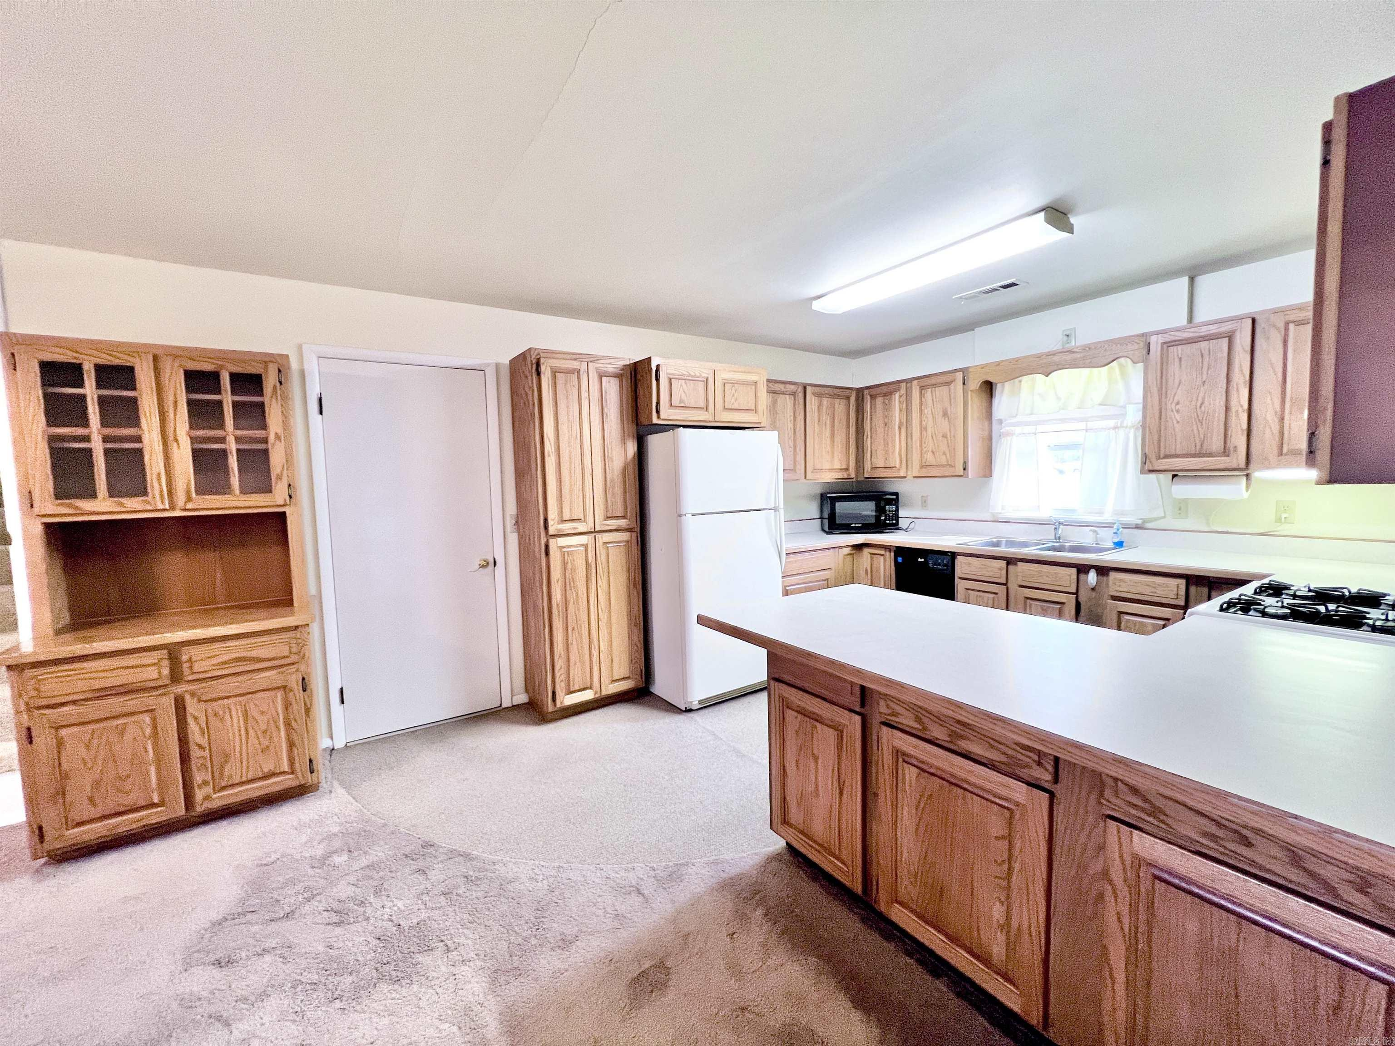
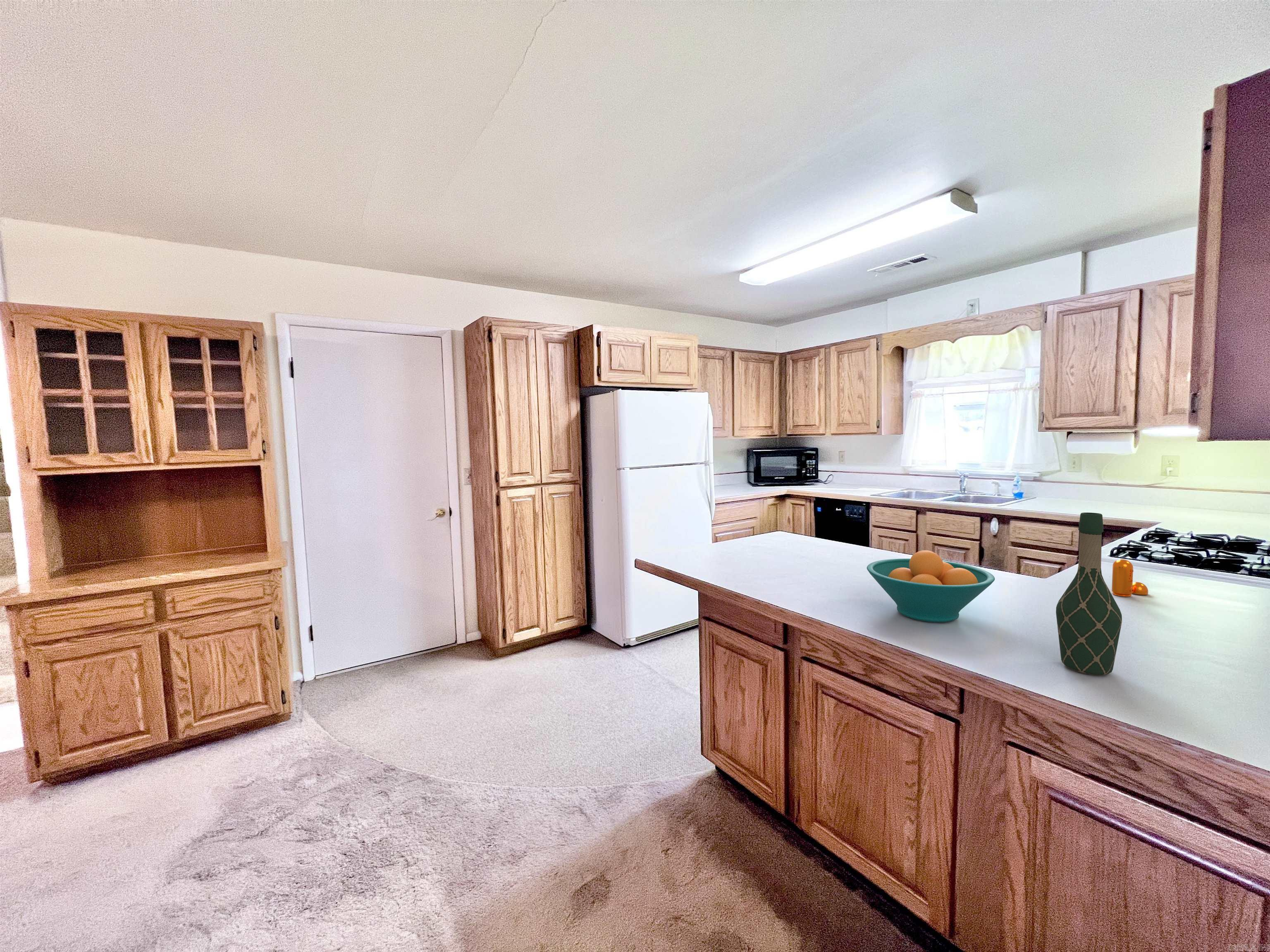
+ wine bottle (1089, 591)
+ fruit bowl (927, 583)
+ pepper shaker (1131, 576)
